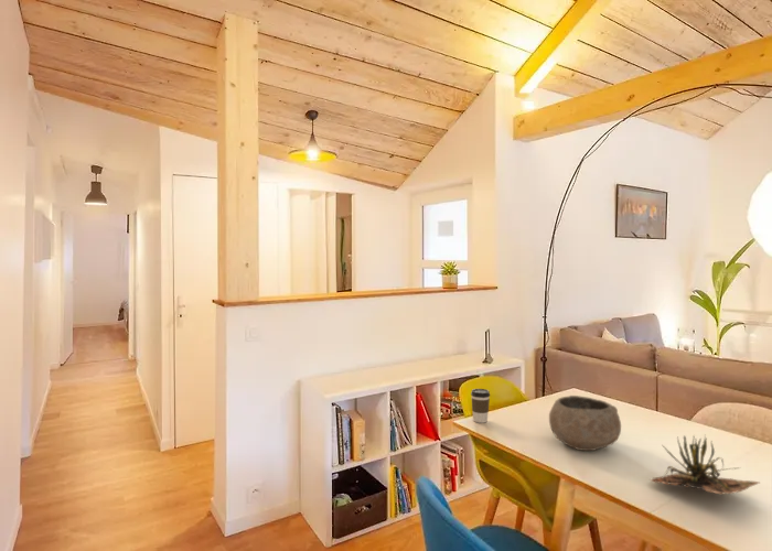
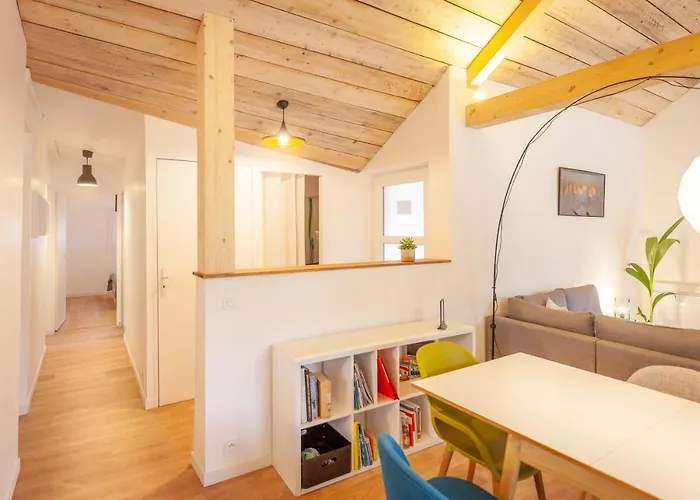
- bowl (583, 423)
- succulent plant (703, 464)
- coffee cup (480, 406)
